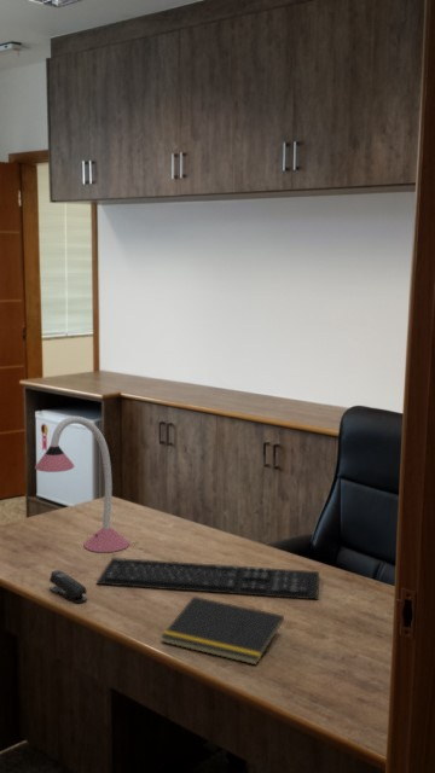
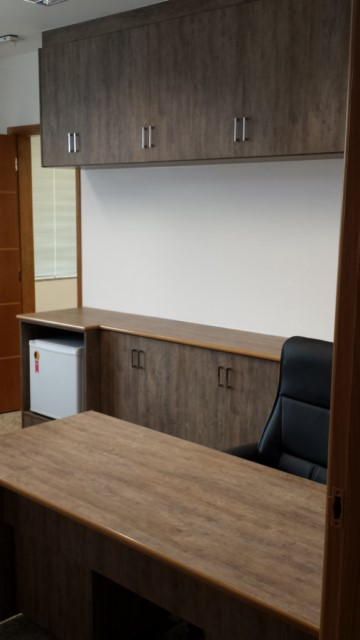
- desk lamp (72, 467)
- keyboard (209, 576)
- notepad (222, 628)
- stapler (68, 585)
